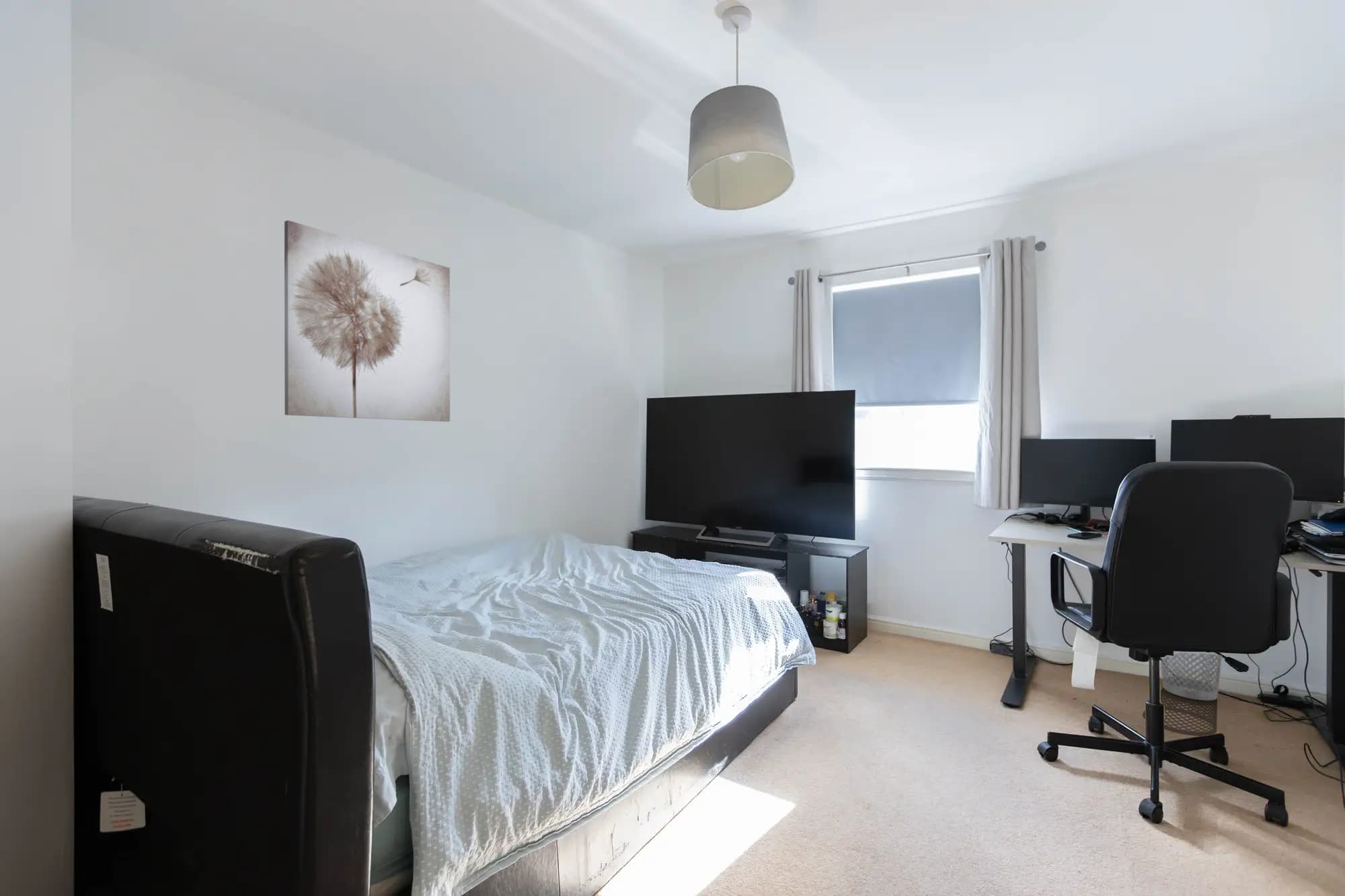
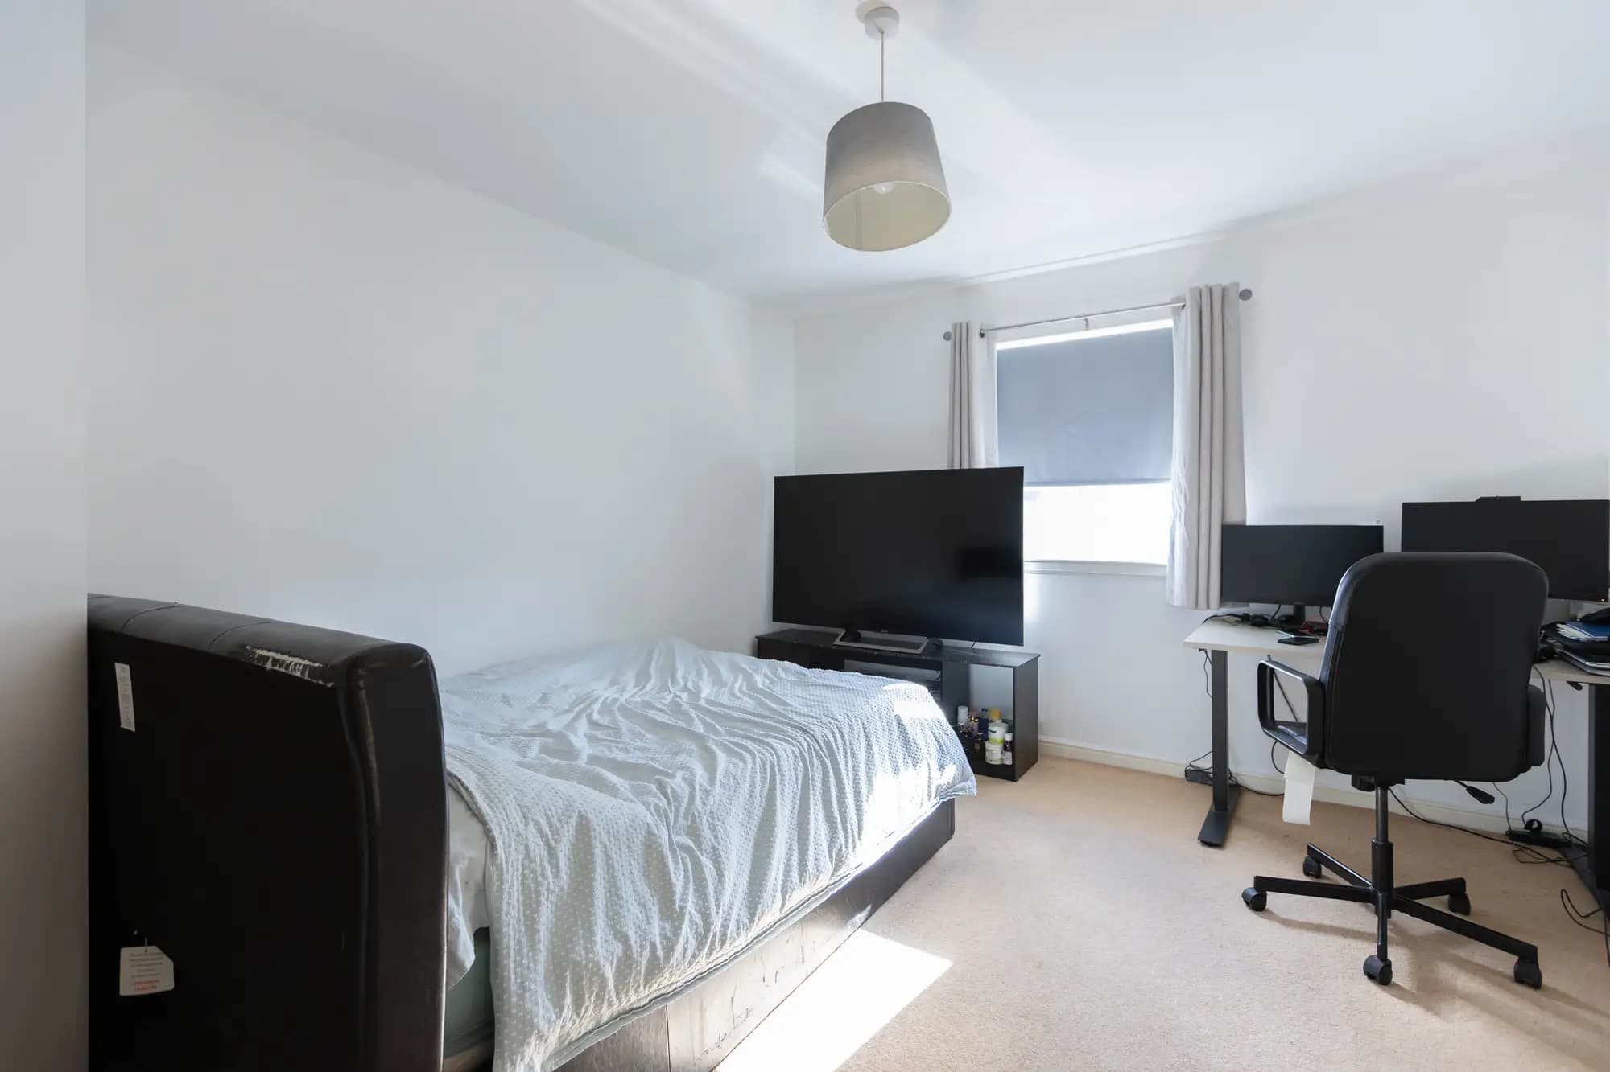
- wall art (377, 333)
- wastebasket (1190, 661)
